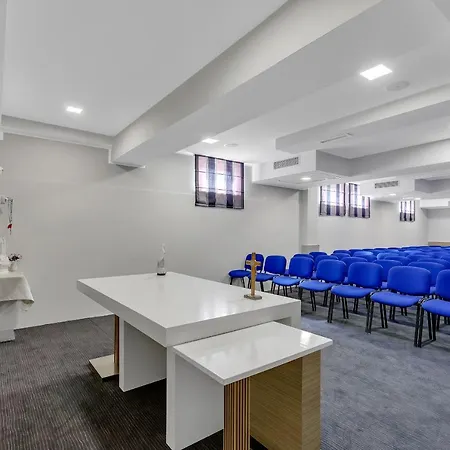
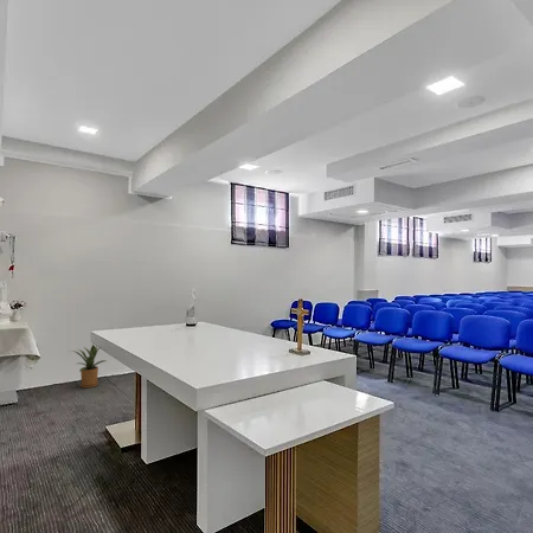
+ house plant (88, 362)
